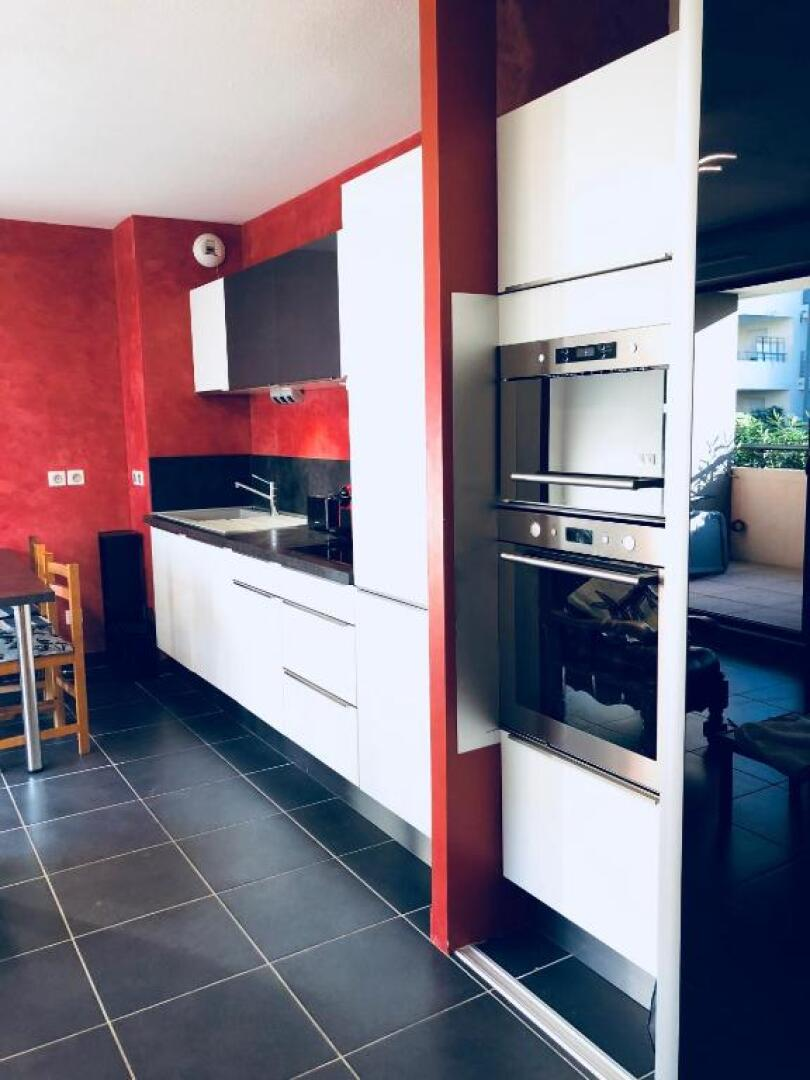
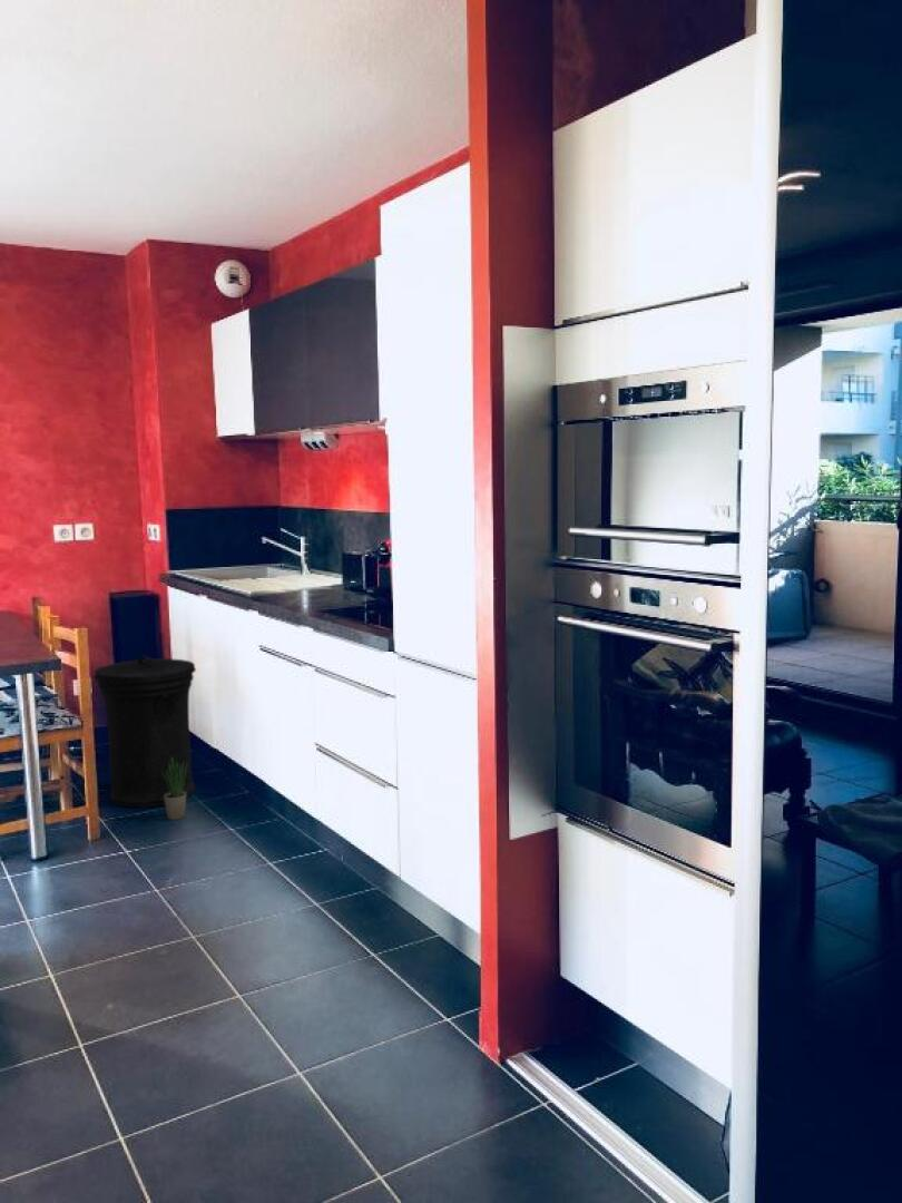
+ potted plant (176, 784)
+ trash can (148, 725)
